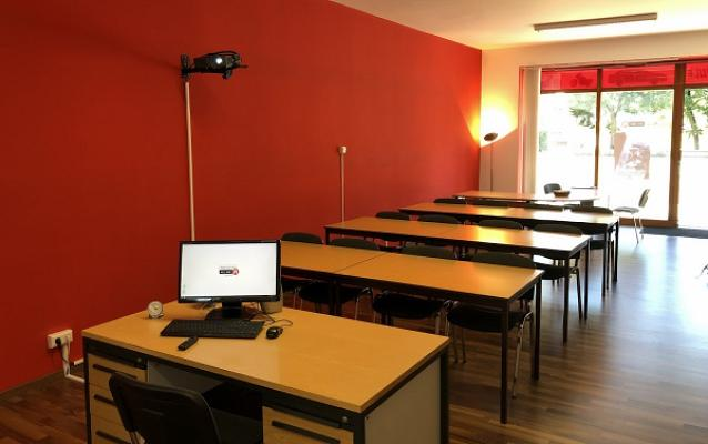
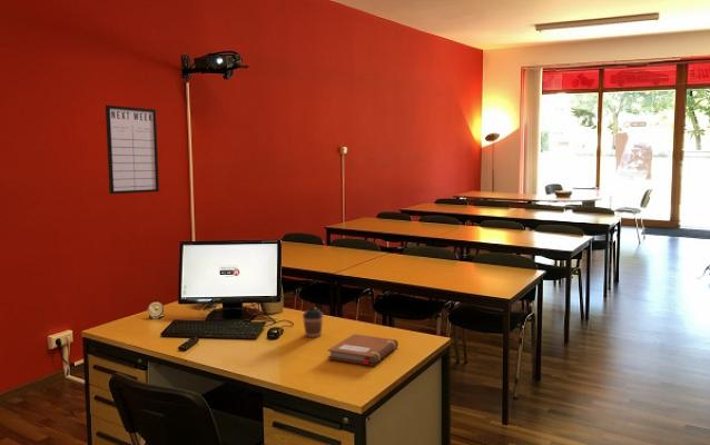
+ writing board (132, 150)
+ coffee cup (313, 322)
+ notebook (363, 349)
